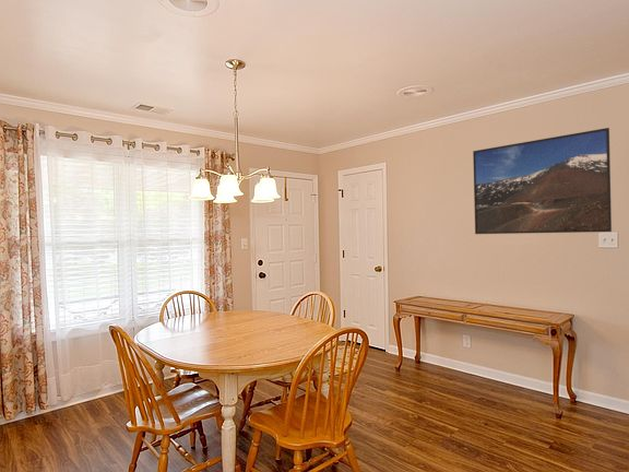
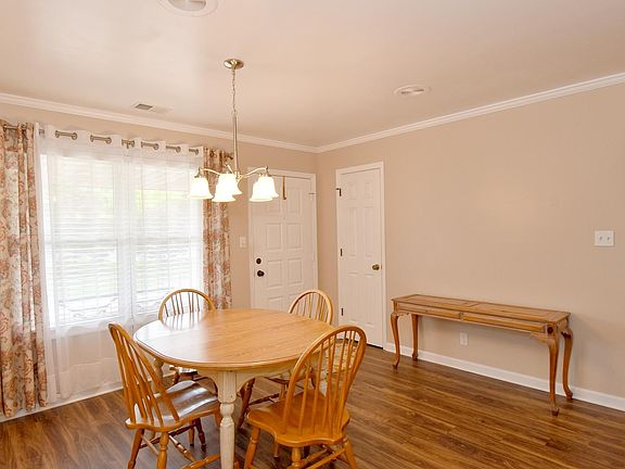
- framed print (534, 187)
